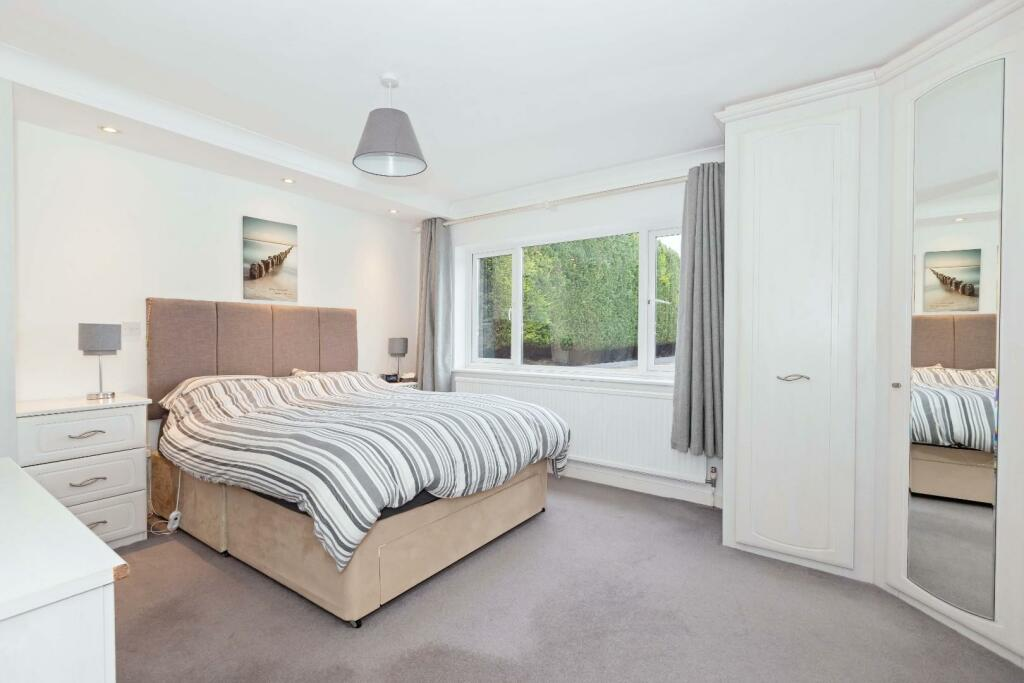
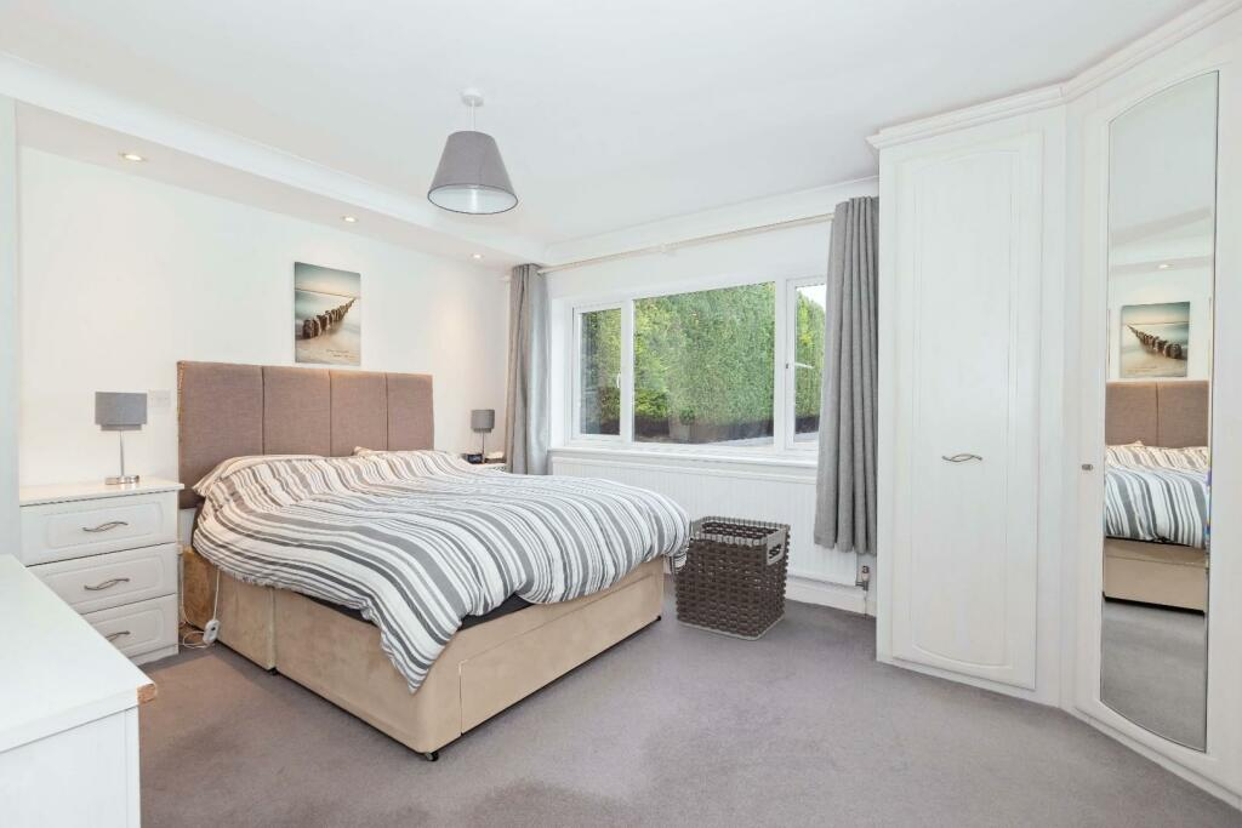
+ clothes hamper (731, 572)
